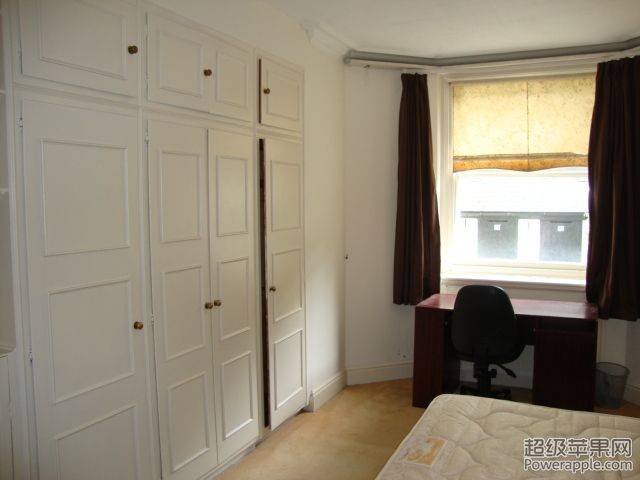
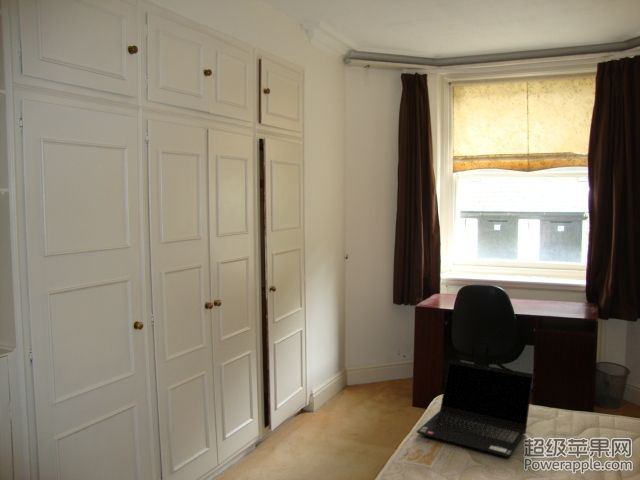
+ laptop computer (475, 404)
